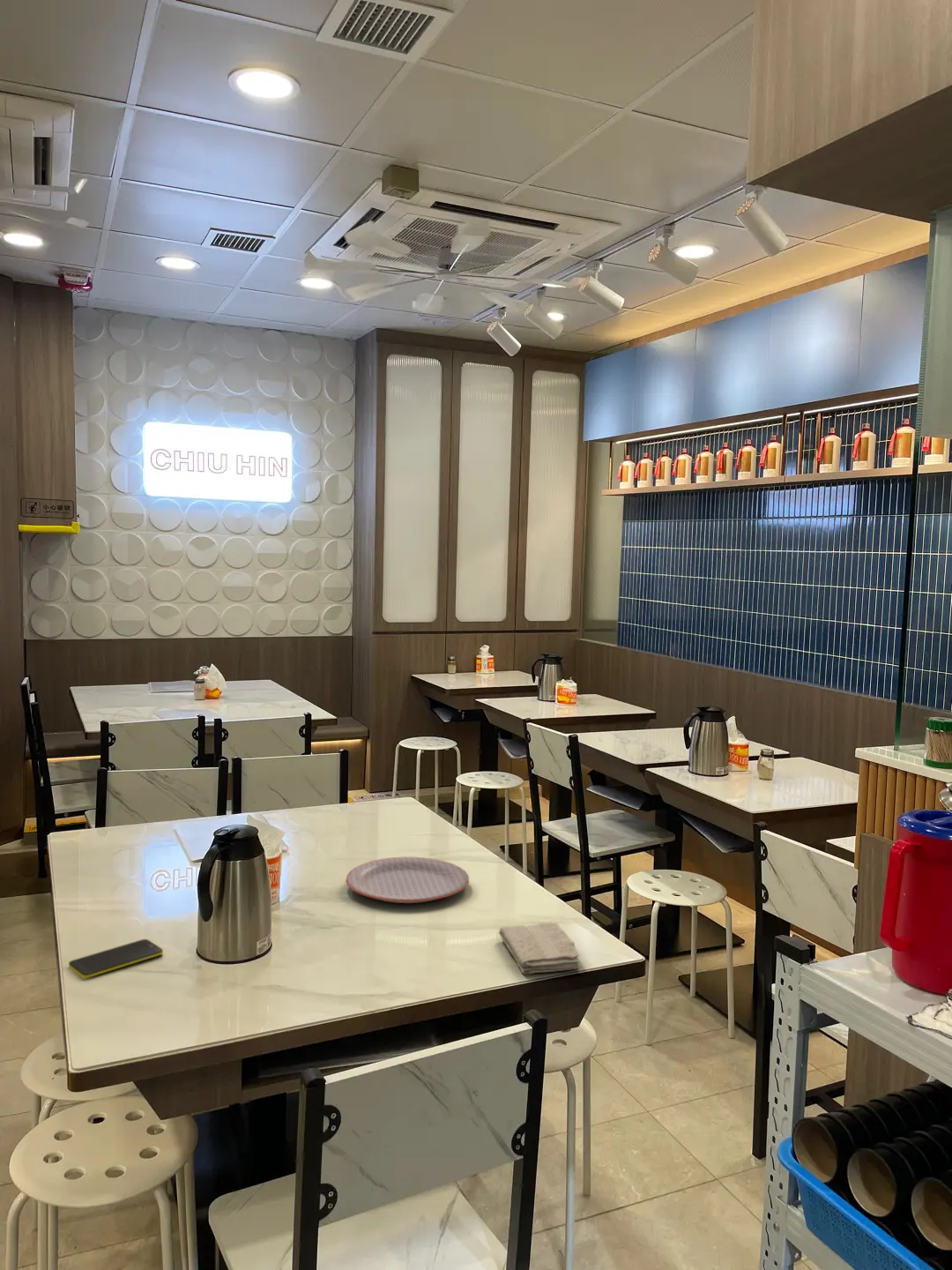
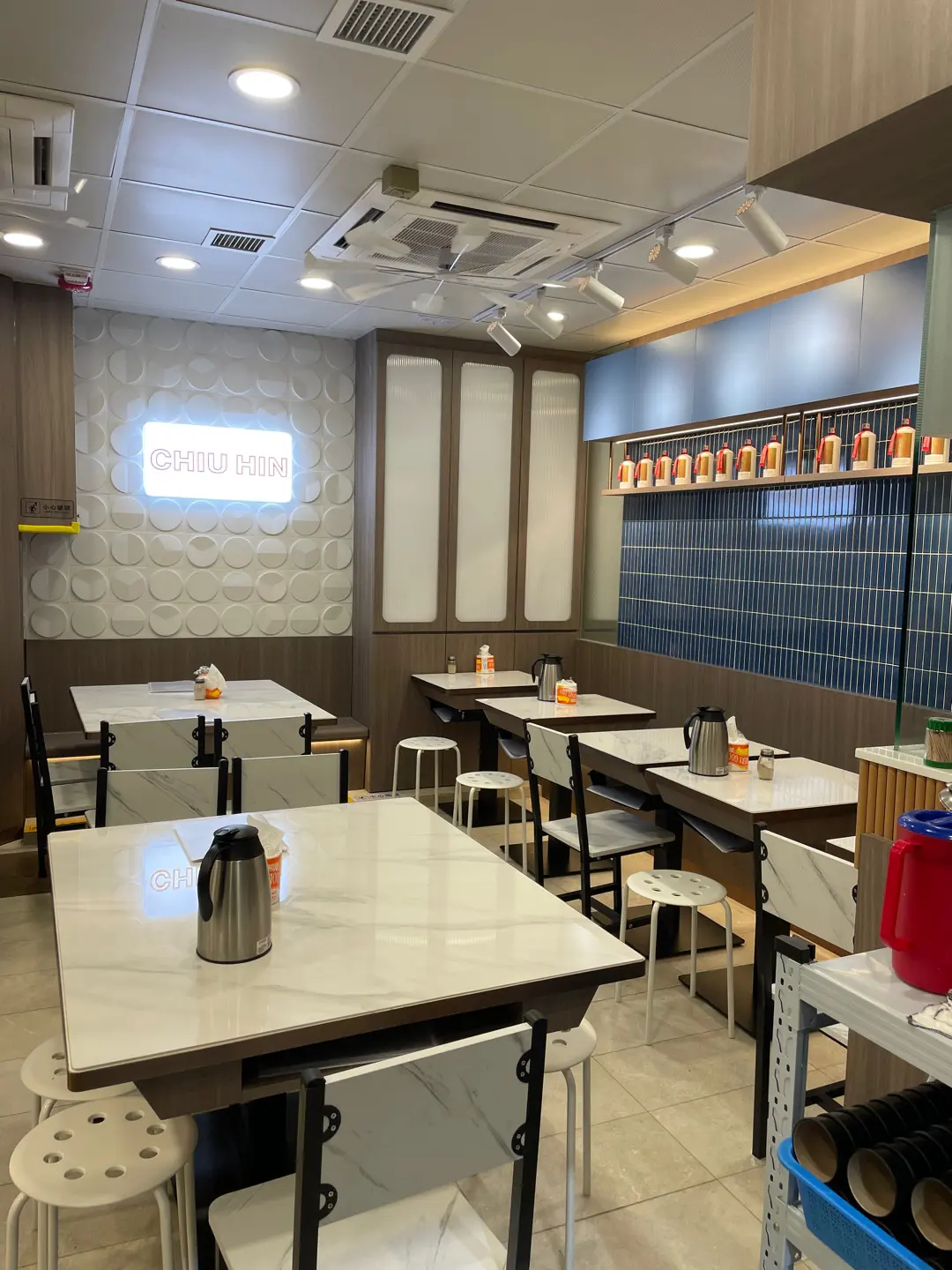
- smartphone (116, 958)
- plate (407, 882)
- washcloth (539, 945)
